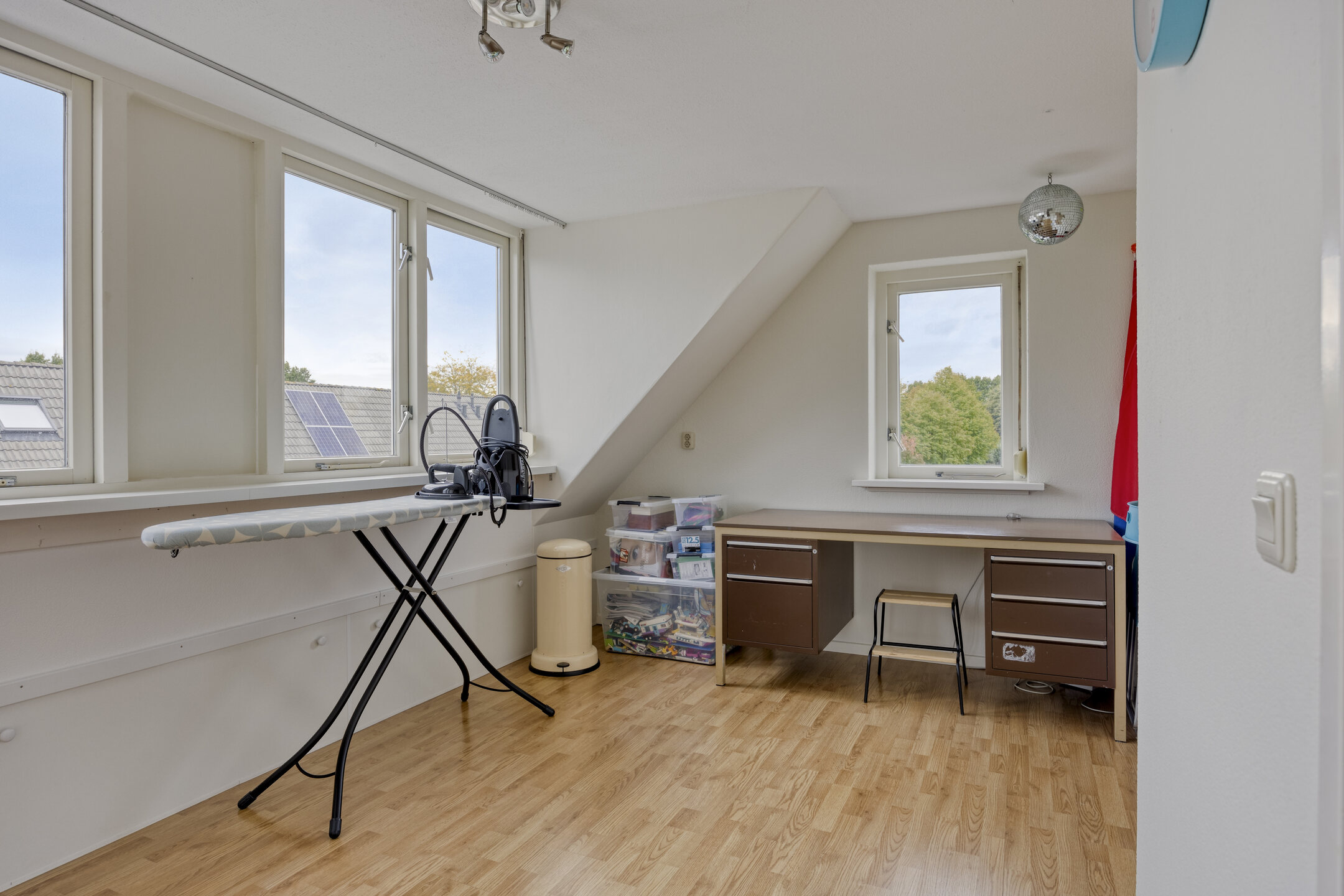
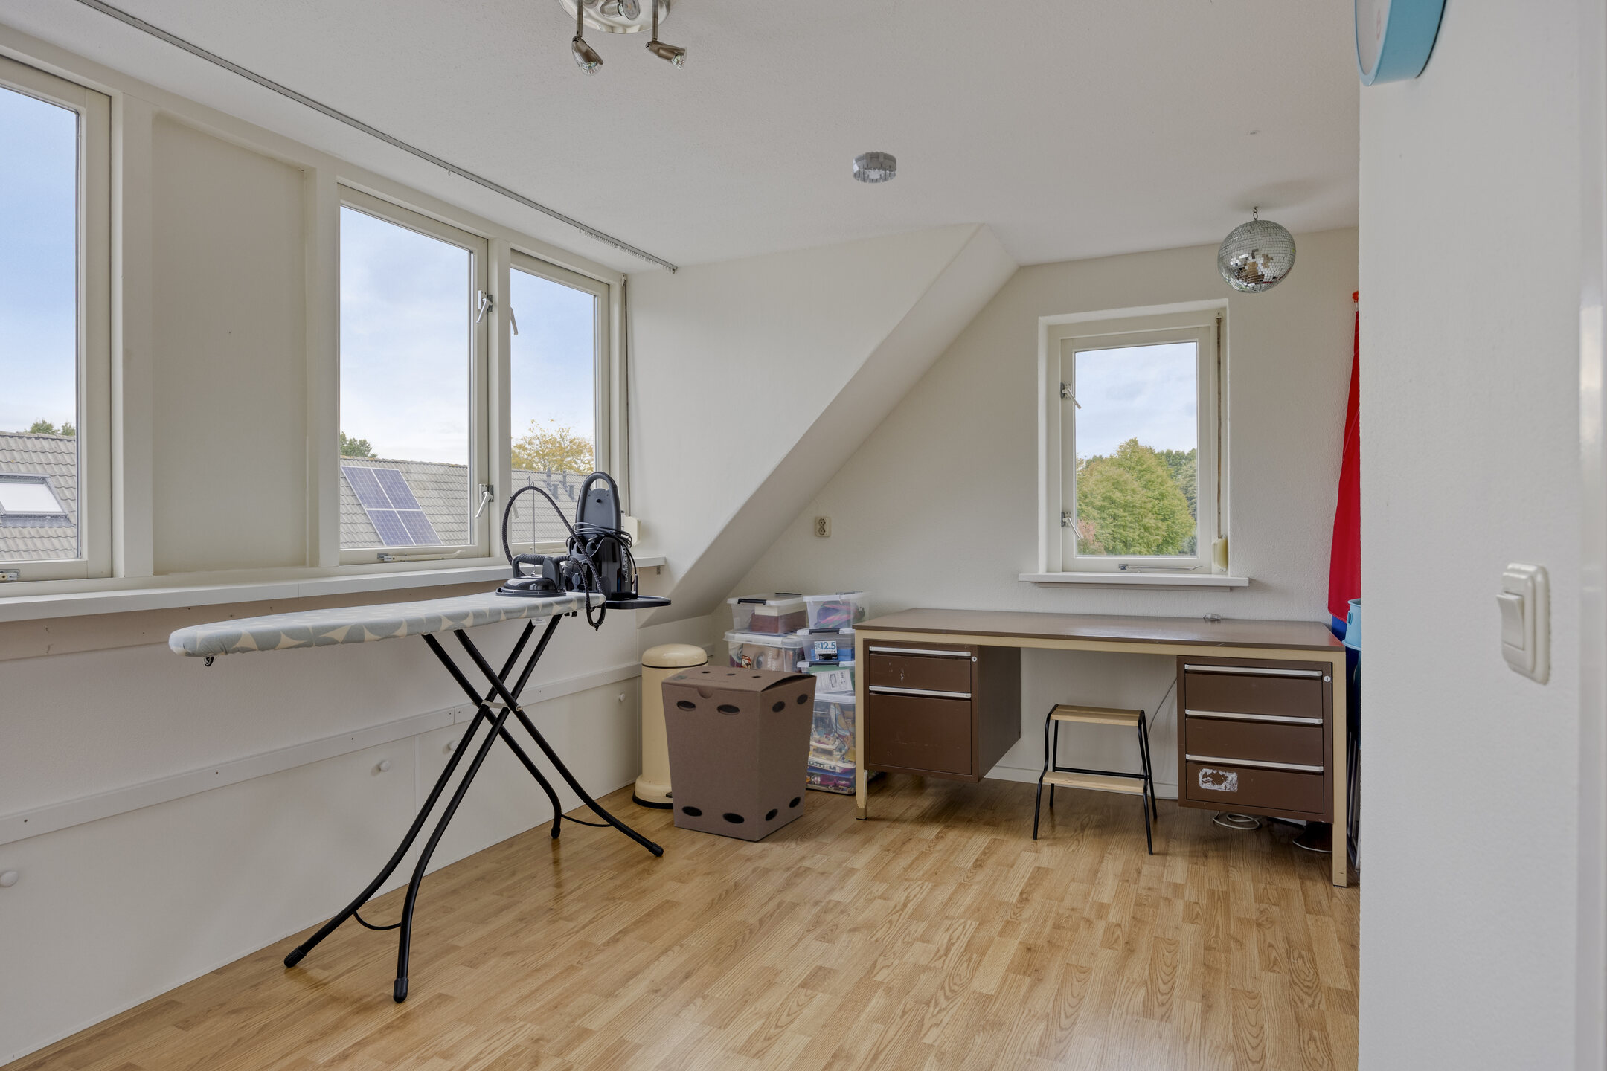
+ cardboard box (739, 746)
+ smoke detector (874, 166)
